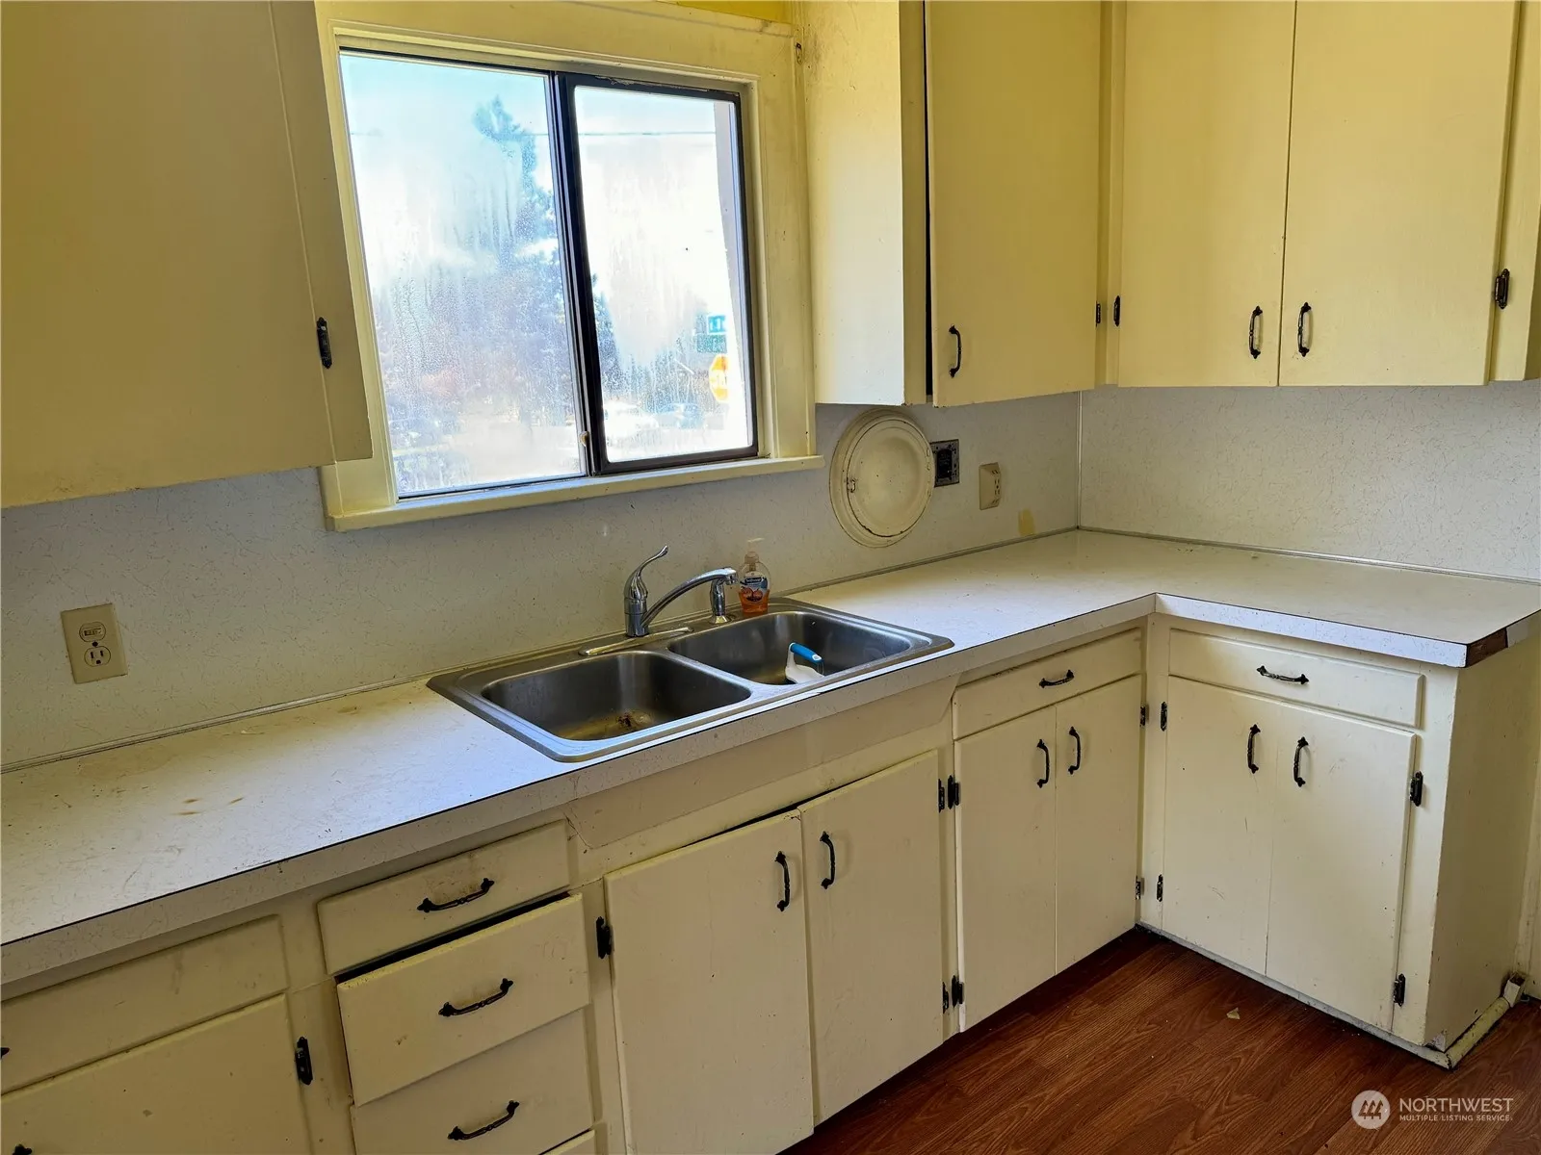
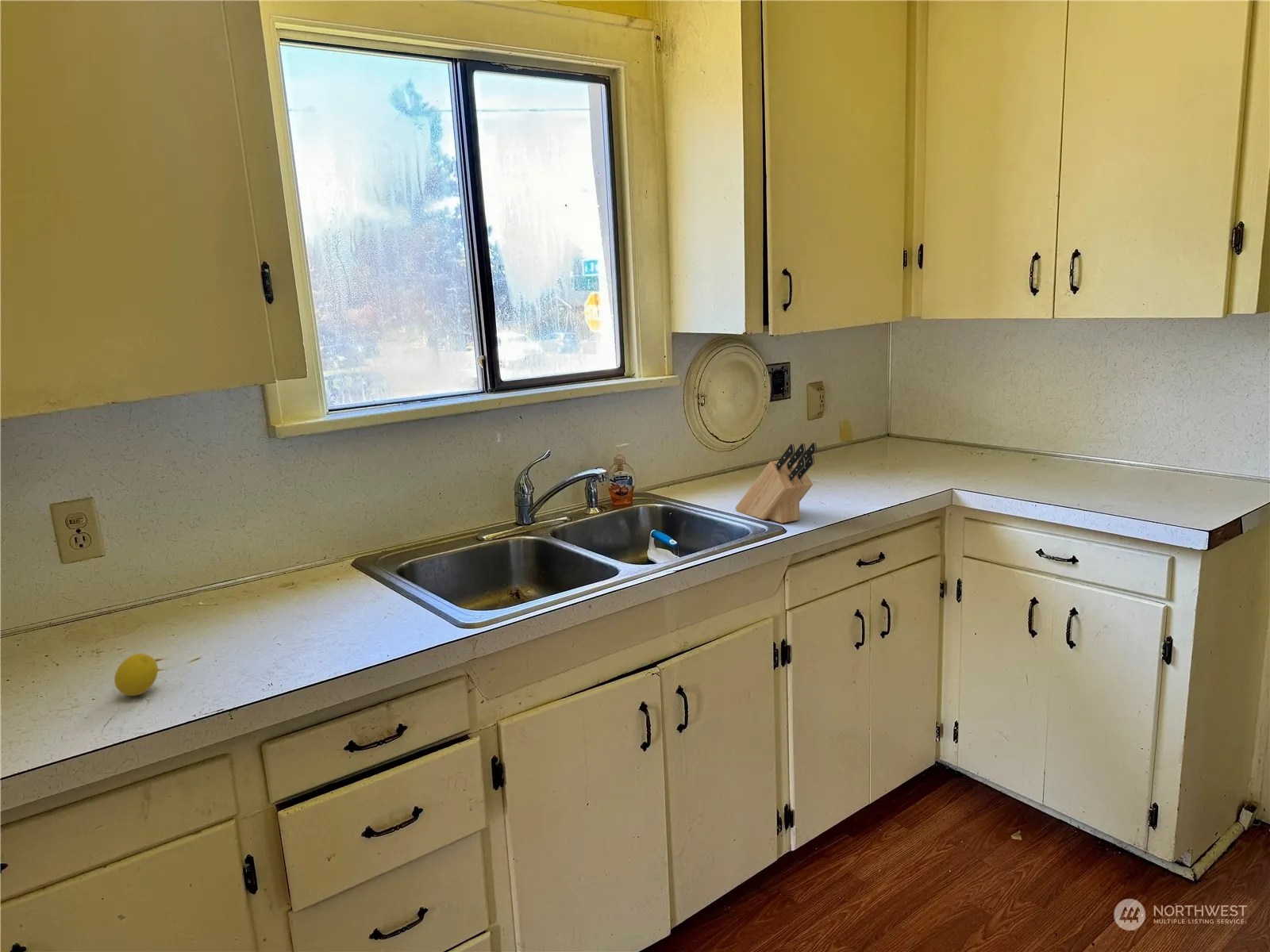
+ knife block (776, 478)
+ lemon (136, 674)
